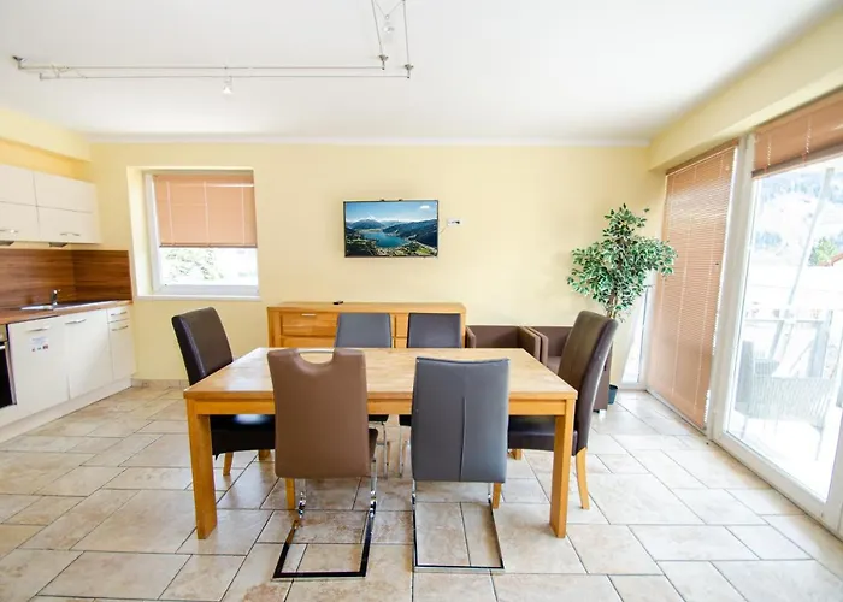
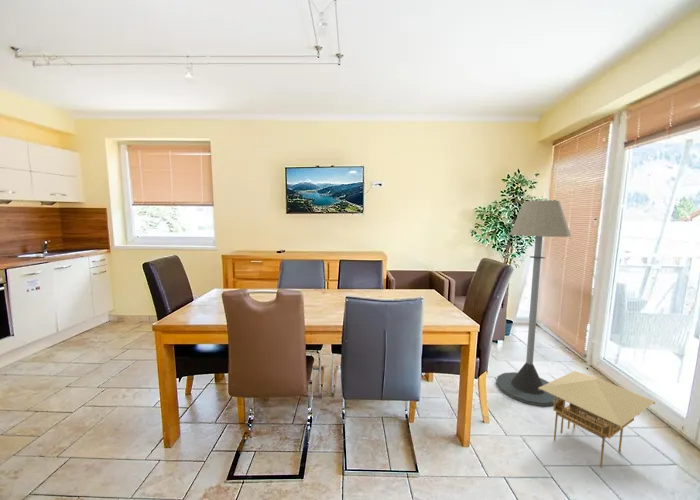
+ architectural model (592, 413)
+ floor lamp (534, 298)
